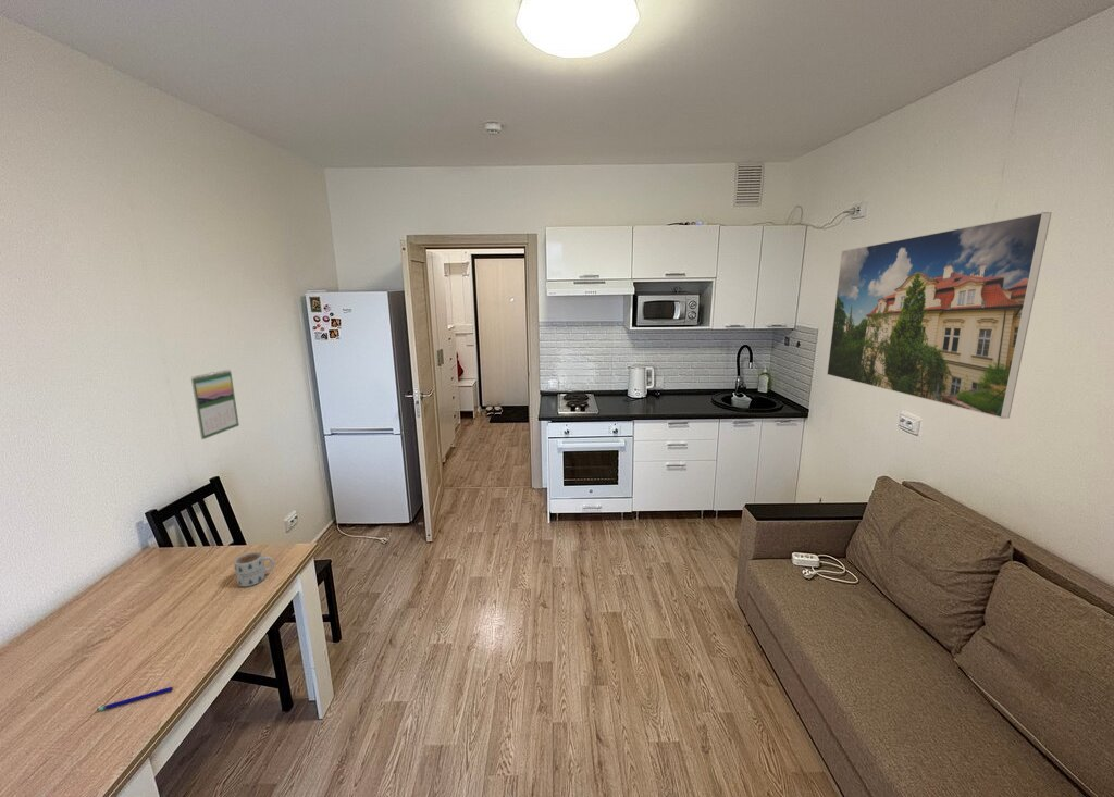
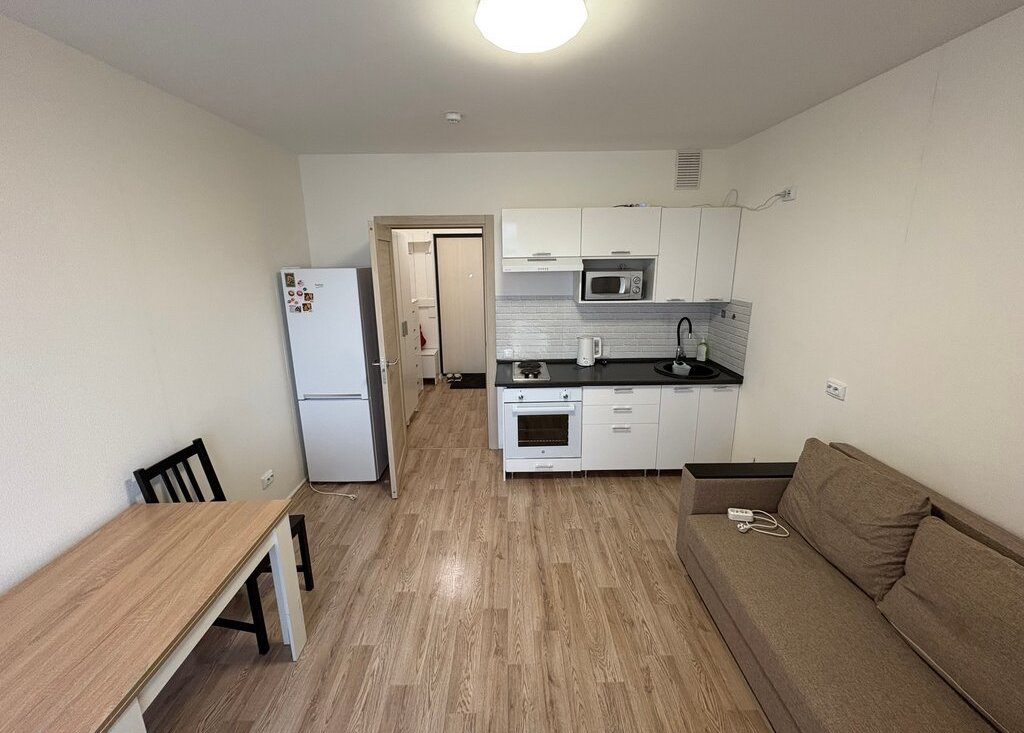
- calendar (216, 402)
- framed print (907, 316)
- pen (135, 698)
- mug (255, 568)
